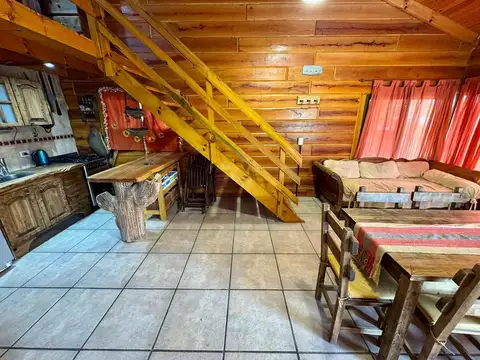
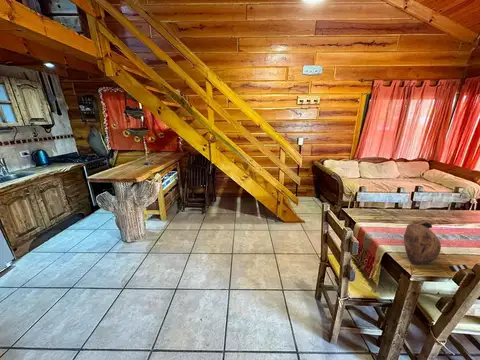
+ decorative bowl (422, 238)
